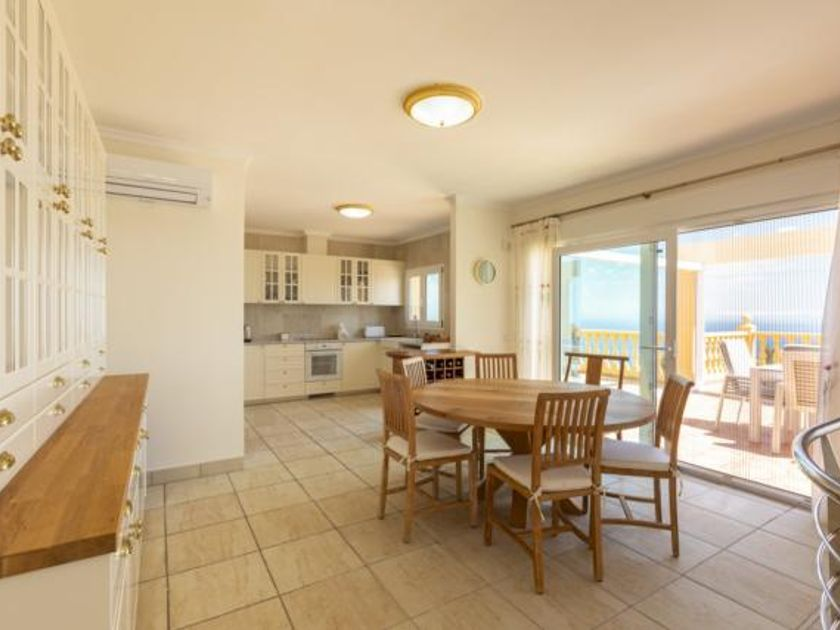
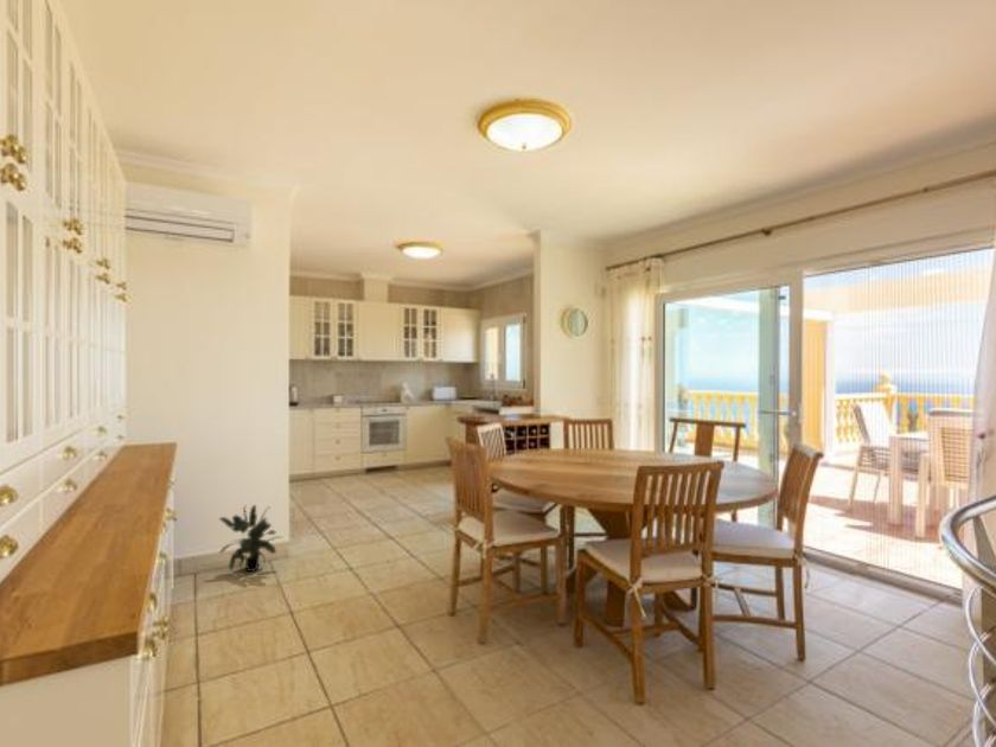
+ potted plant (251, 538)
